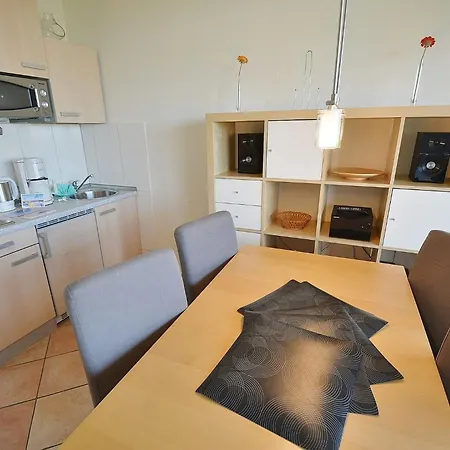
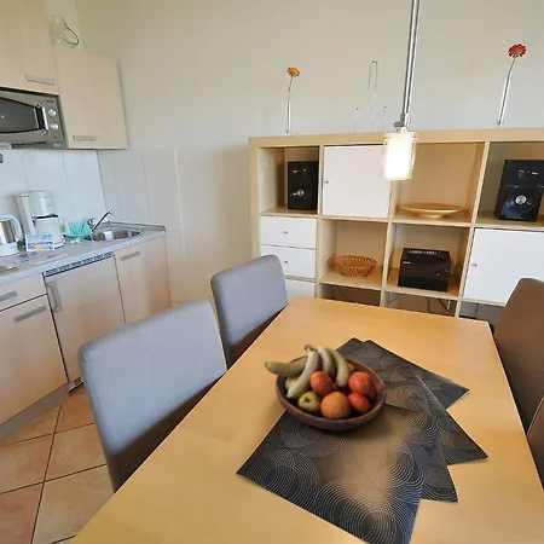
+ fruit bowl (329, 378)
